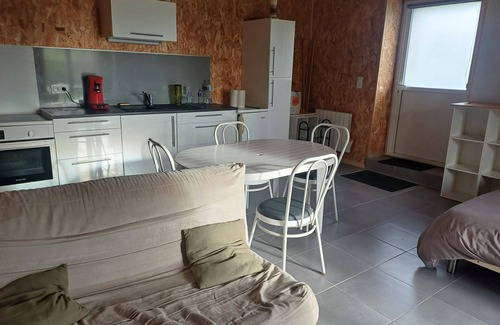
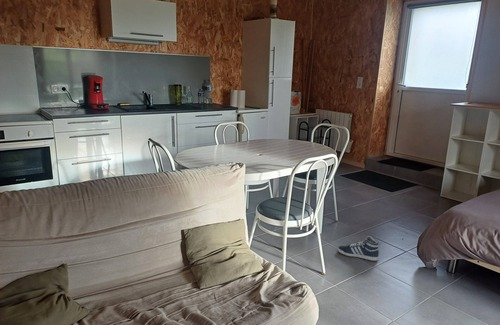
+ sneaker (358, 245)
